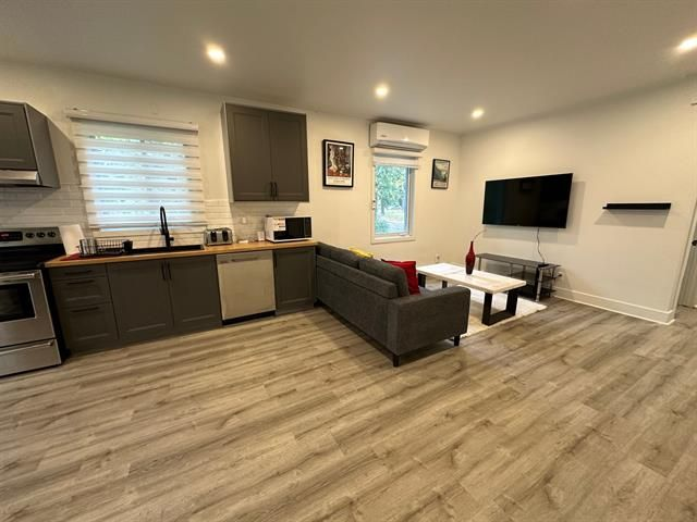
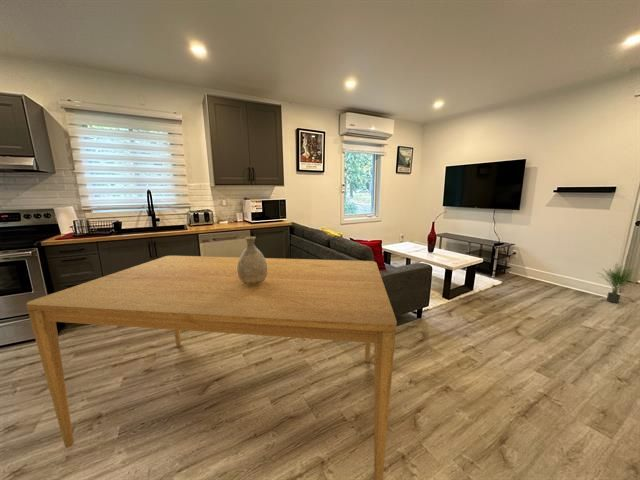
+ vase (252, 260)
+ potted plant (613, 281)
+ dining table (243, 333)
